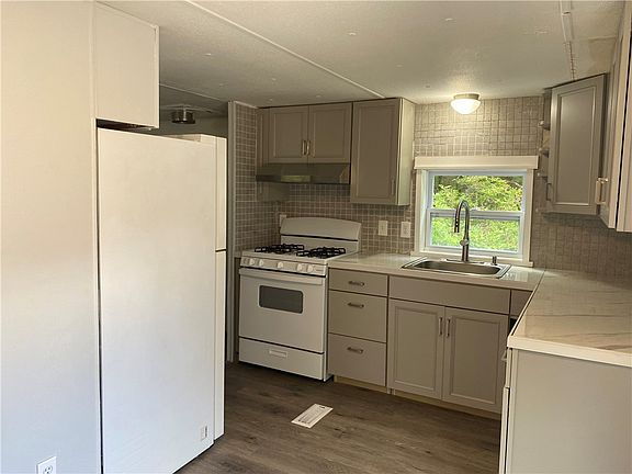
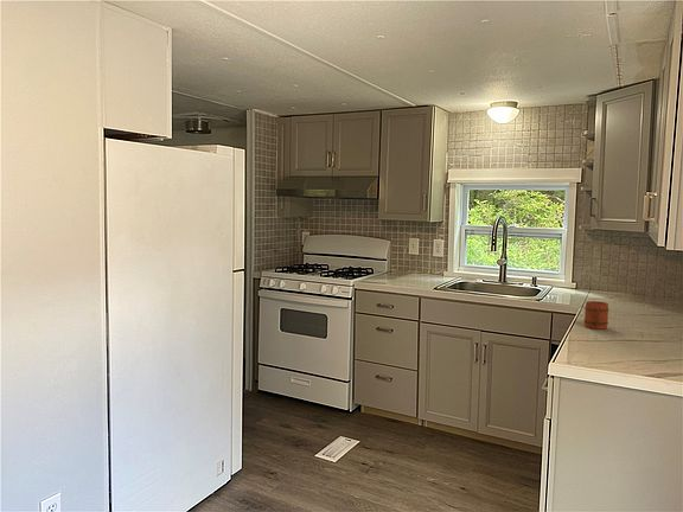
+ mug (596, 315)
